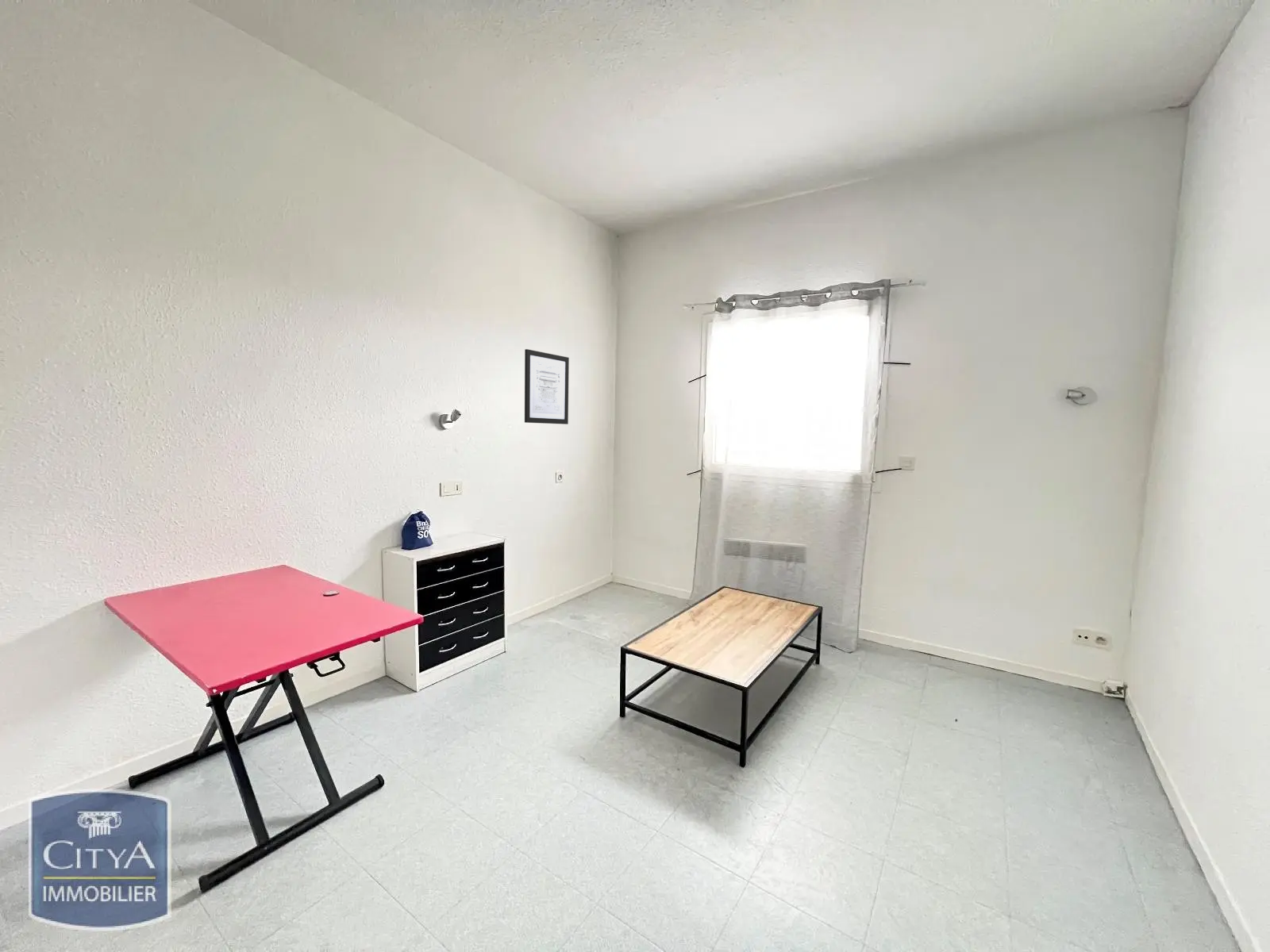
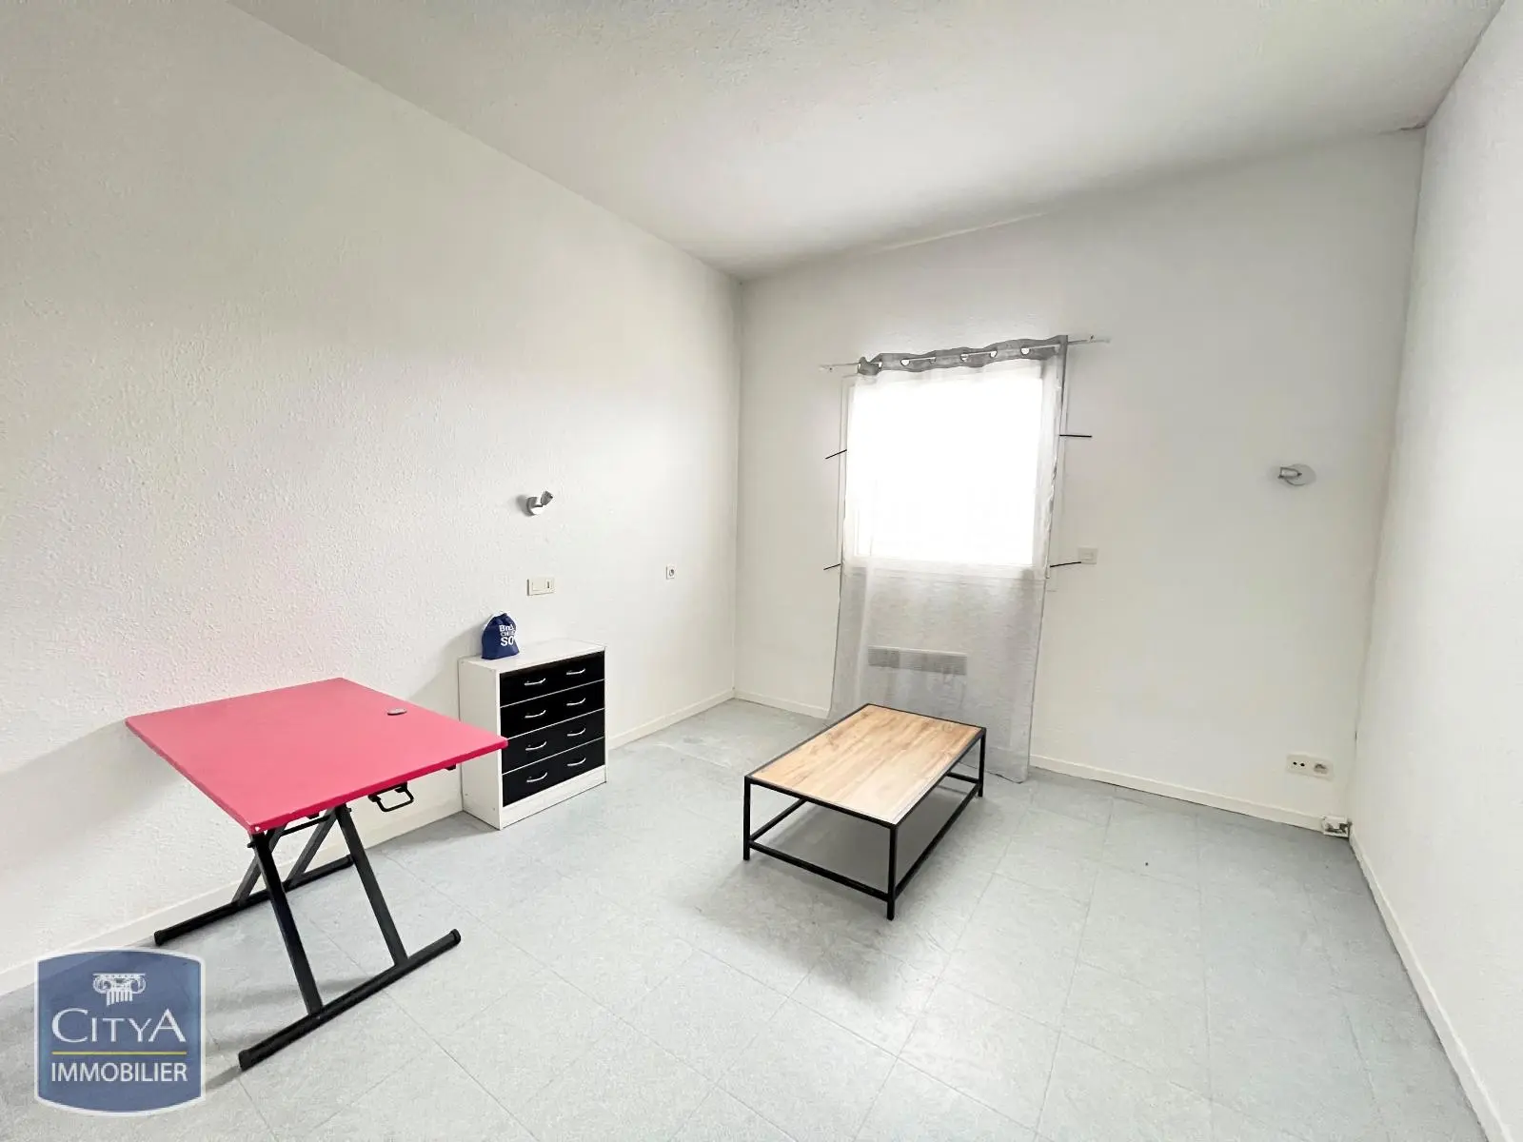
- wall art (547, 388)
